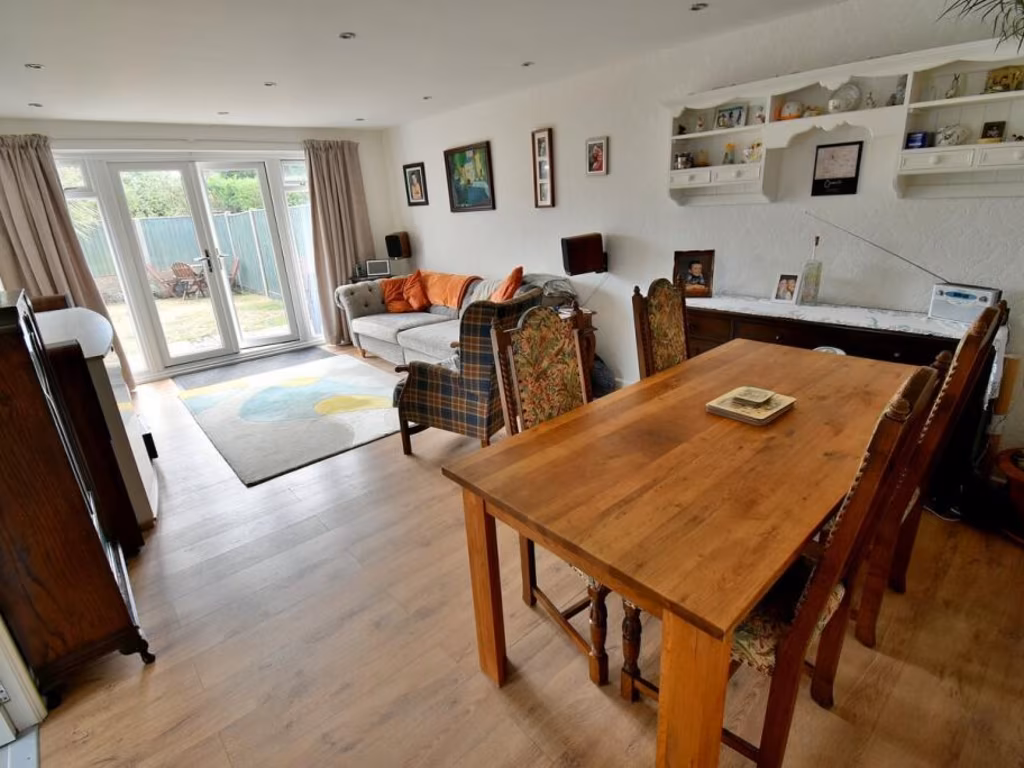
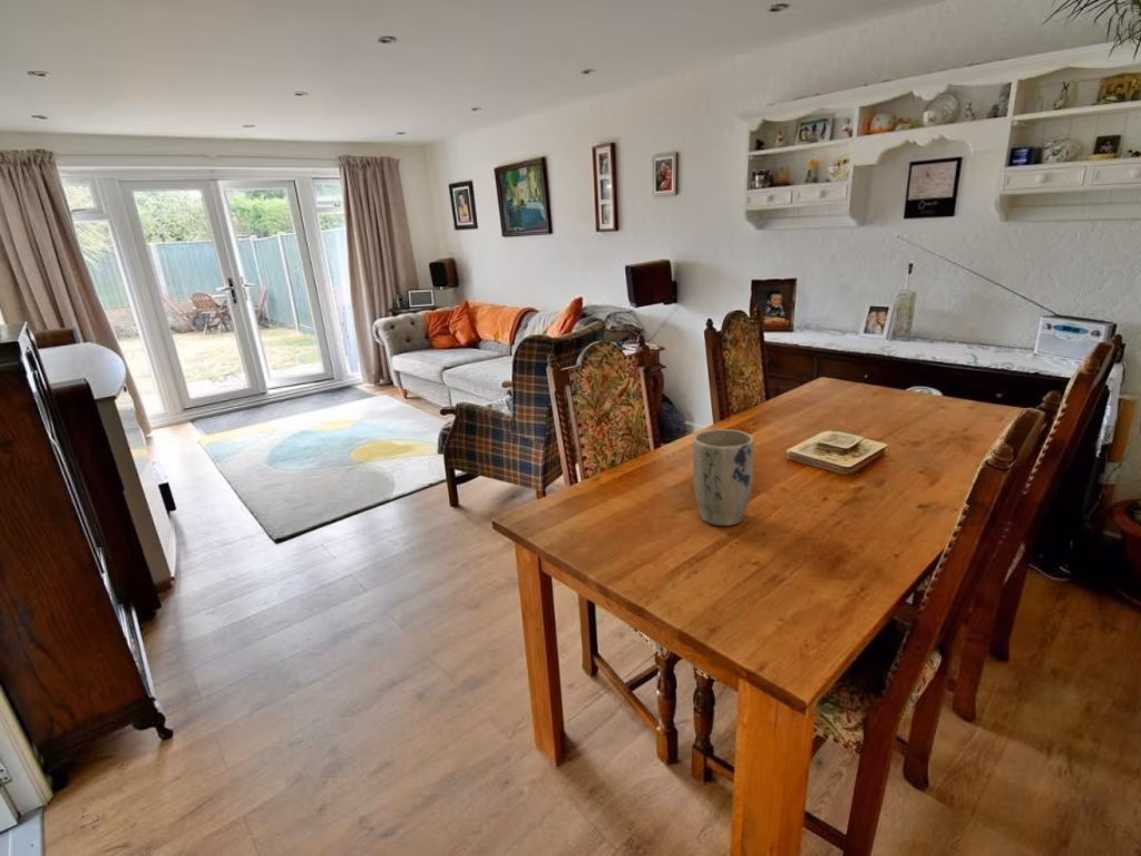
+ plant pot (722, 478)
